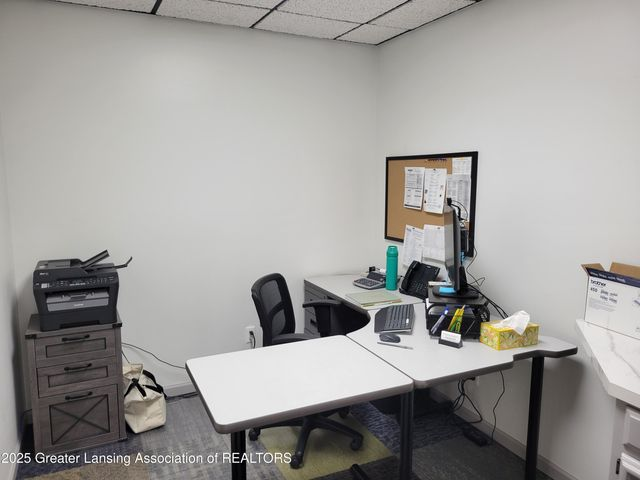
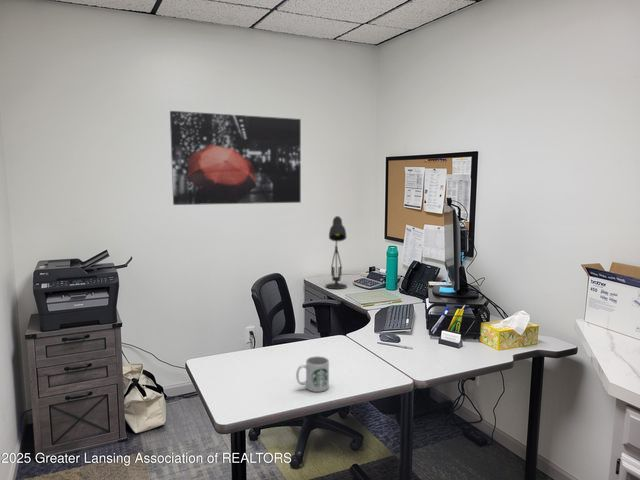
+ mug (312, 374)
+ desk lamp (336, 252)
+ wall art (239, 160)
